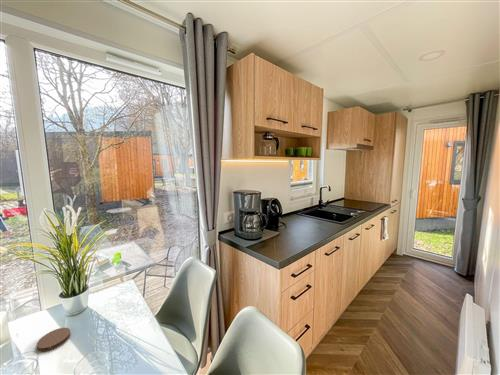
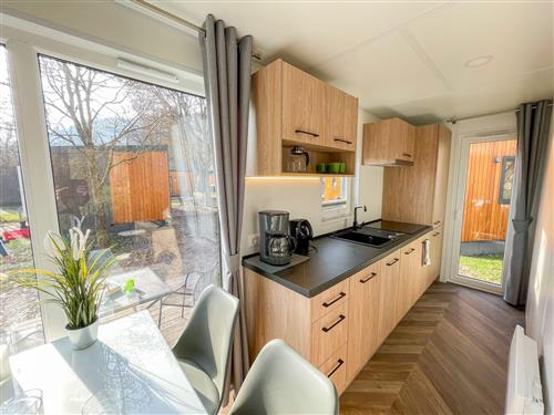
- coaster (54, 338)
